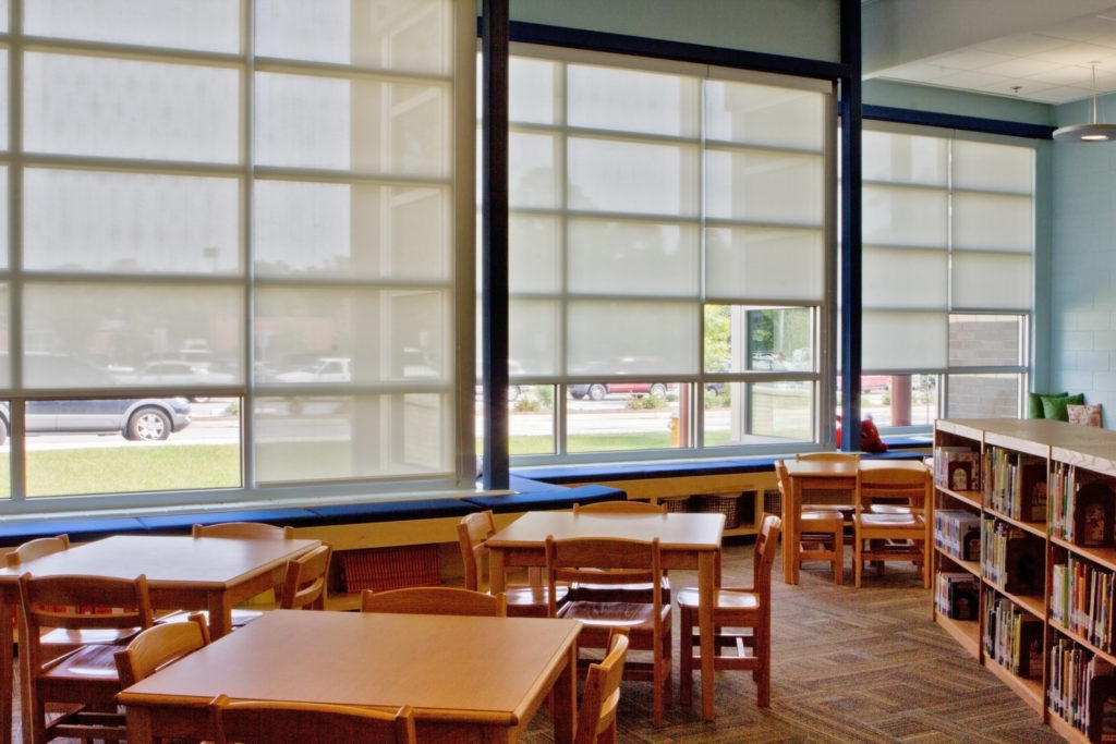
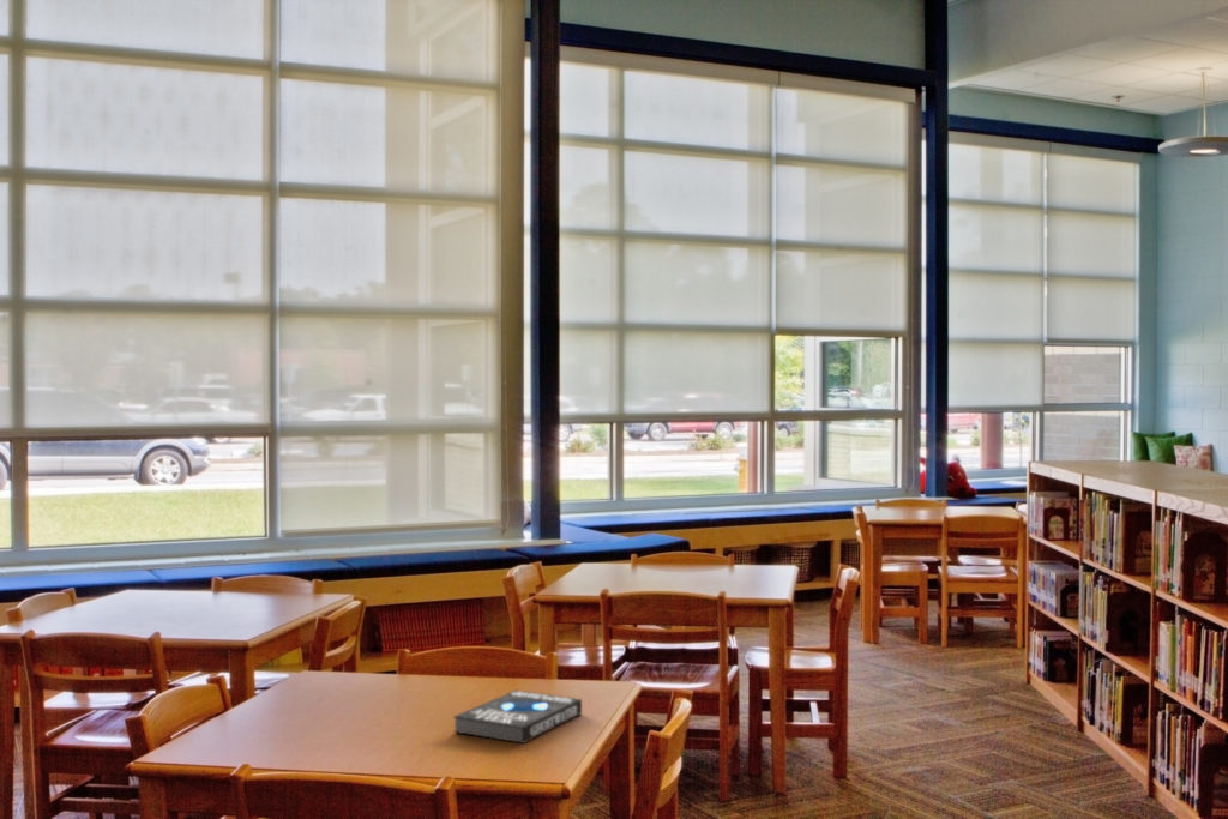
+ book (519, 715)
